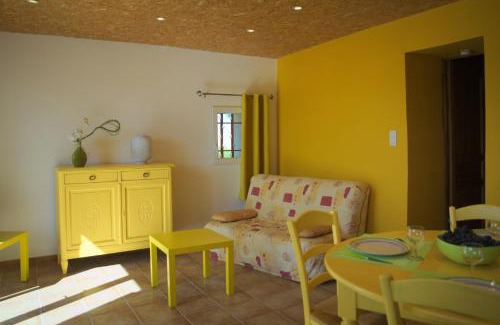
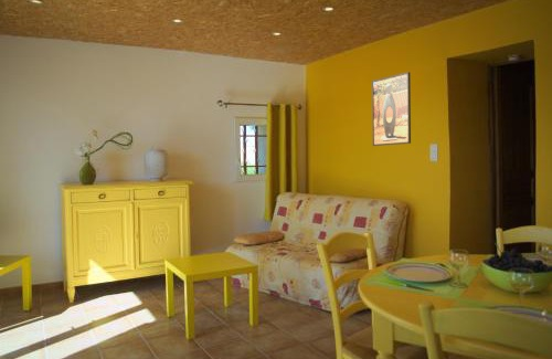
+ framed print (390, 110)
